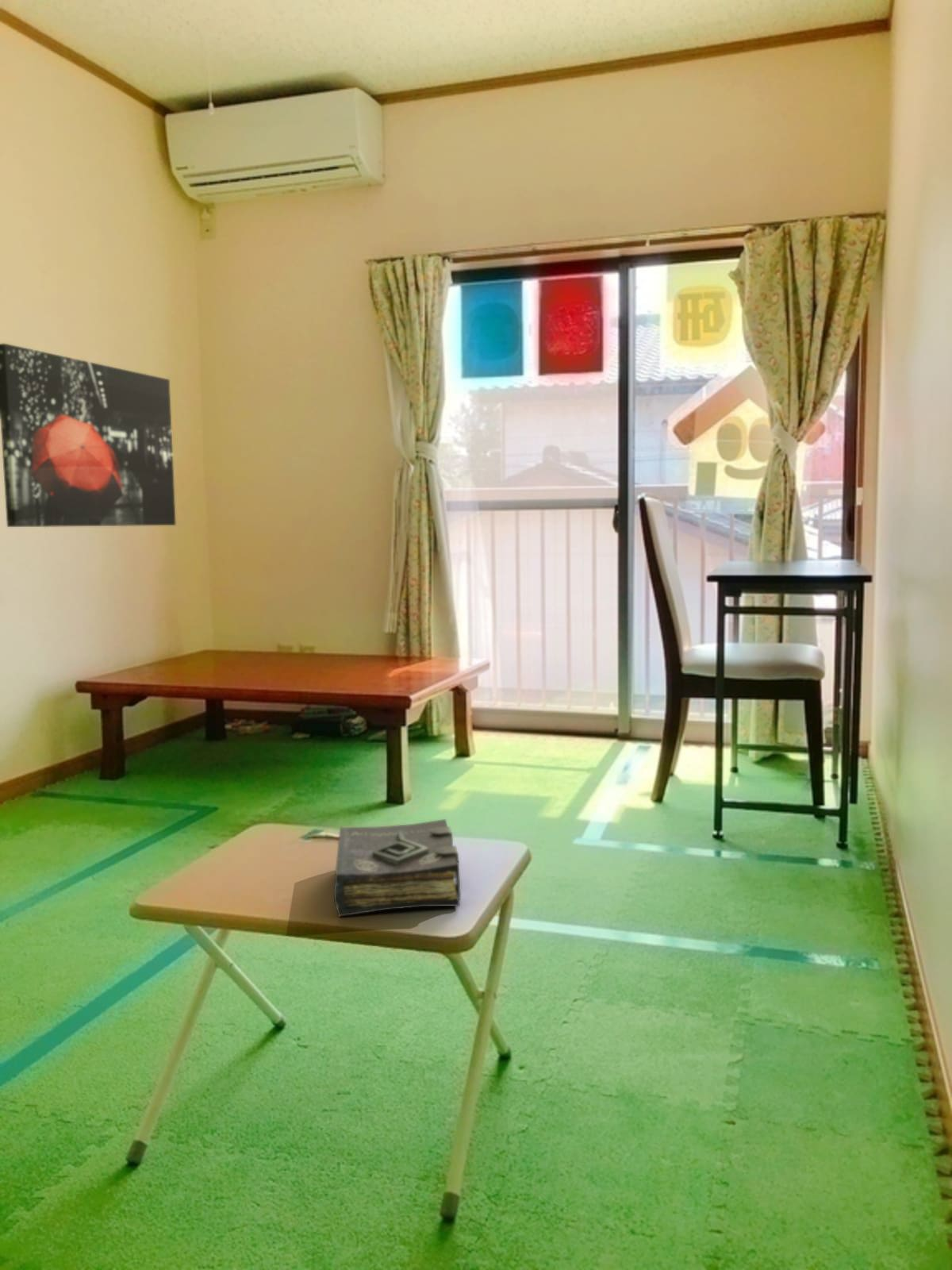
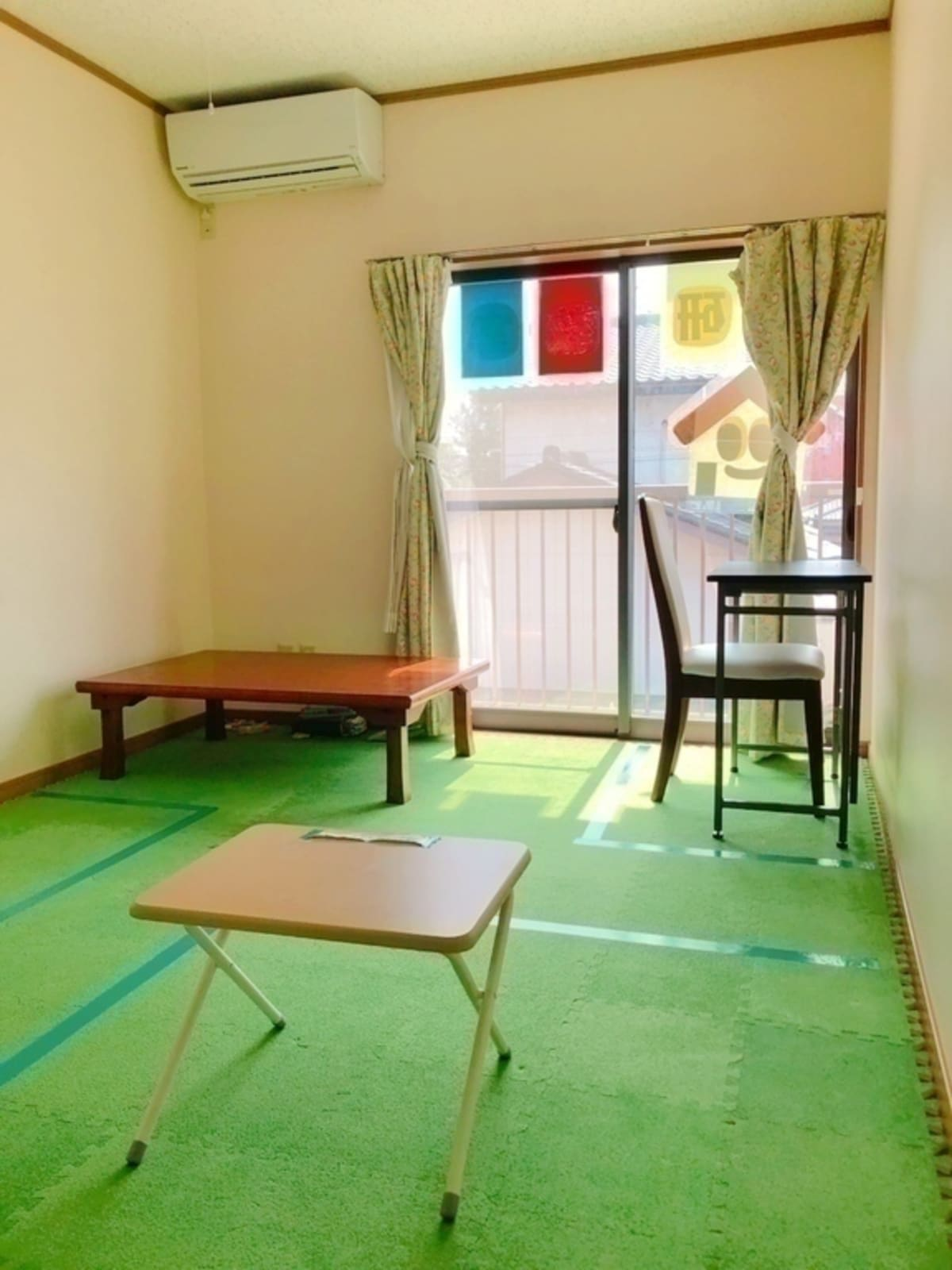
- wall art (96, 445)
- book (394, 863)
